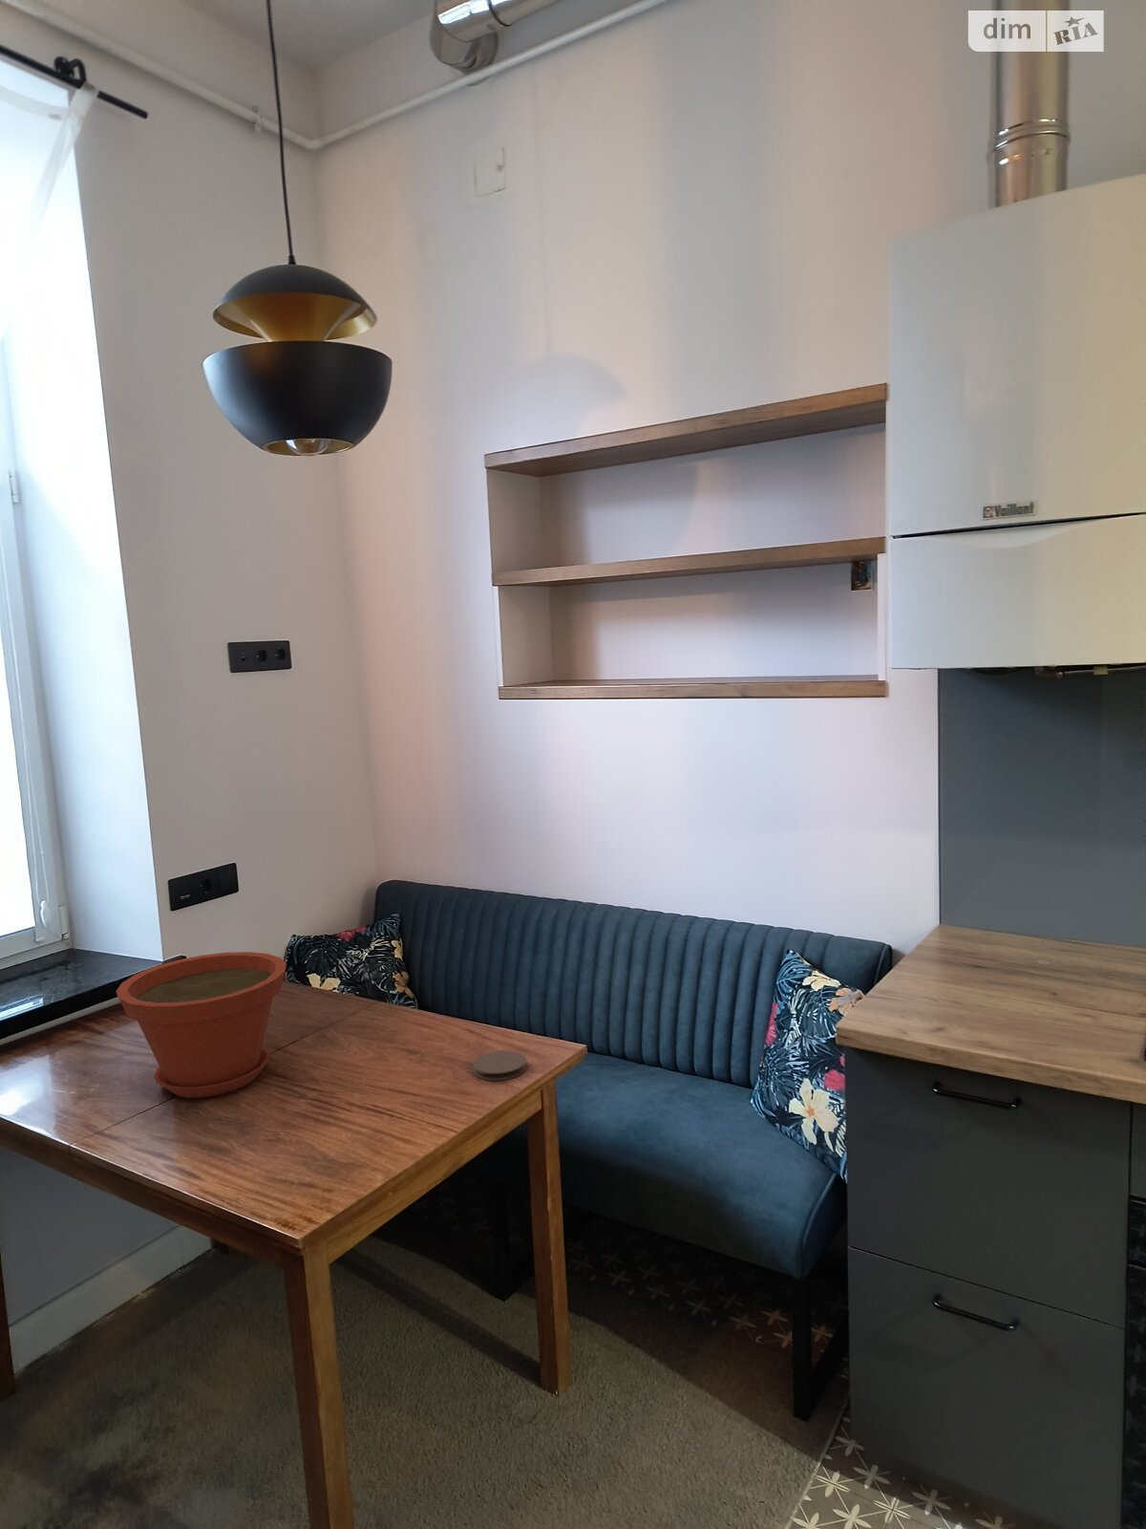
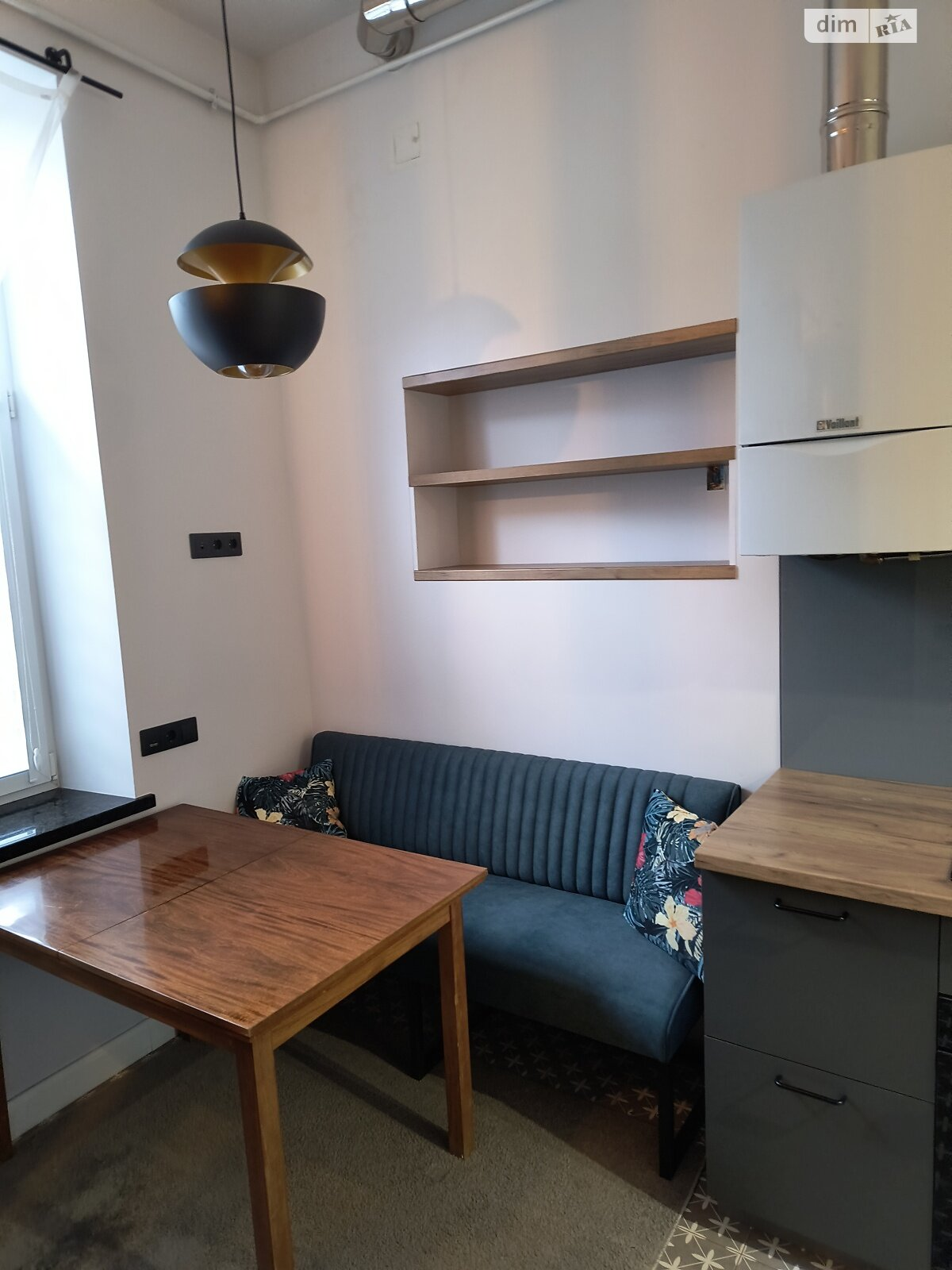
- plant pot (208, 1028)
- coaster (500, 1064)
